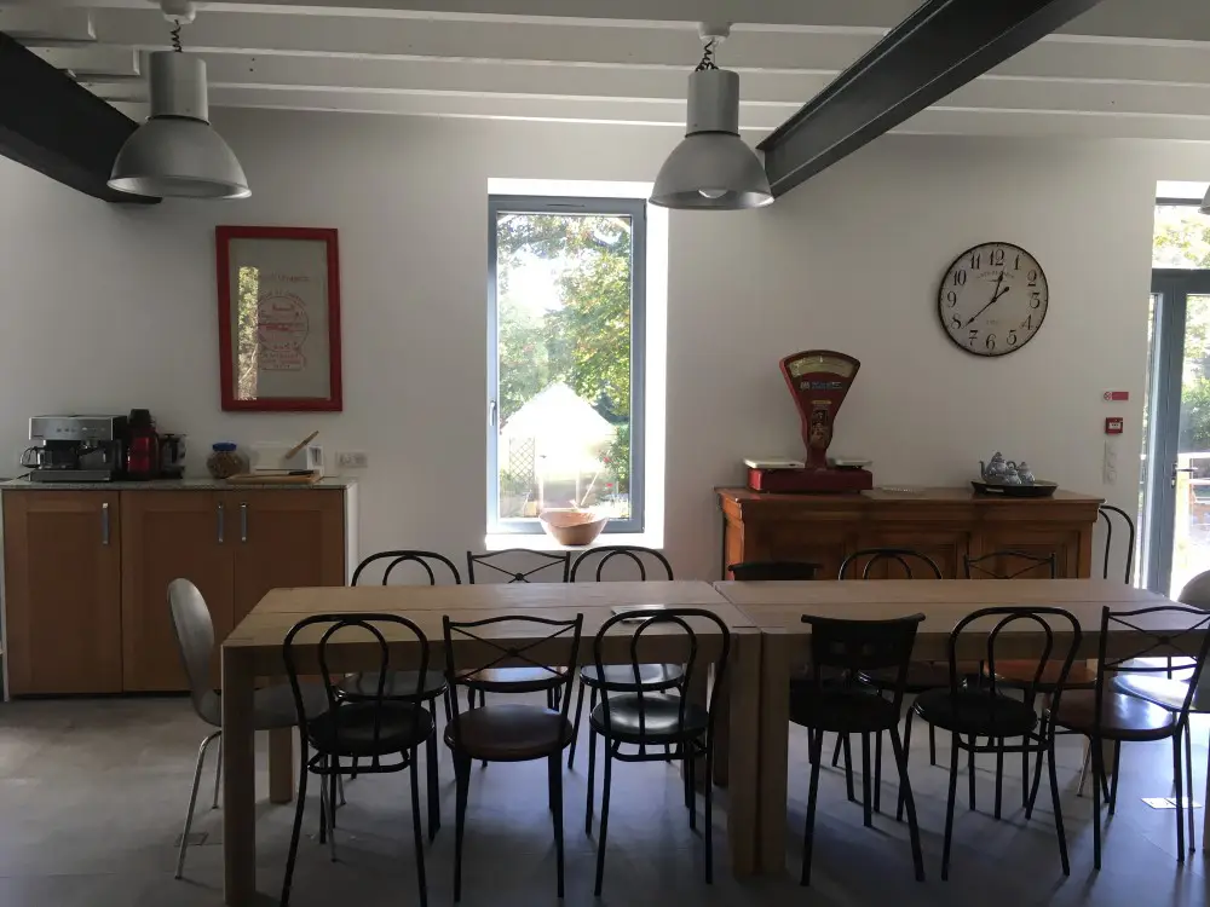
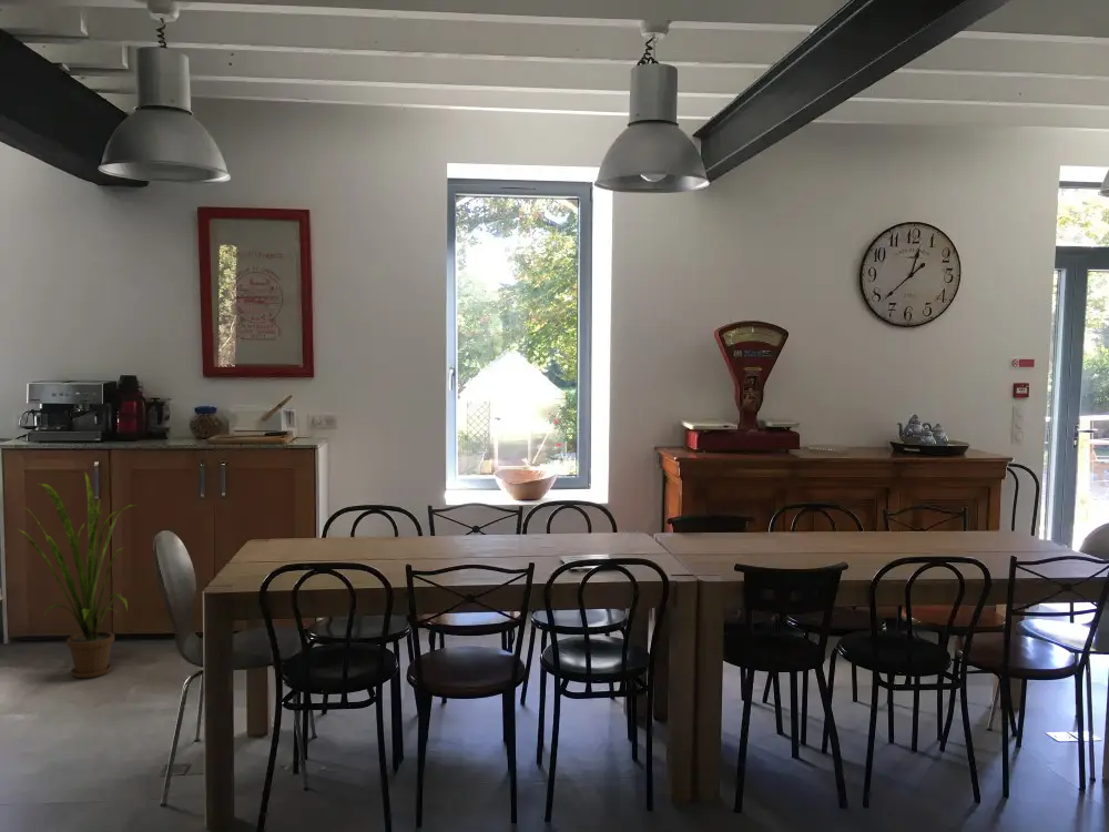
+ house plant (87, 577)
